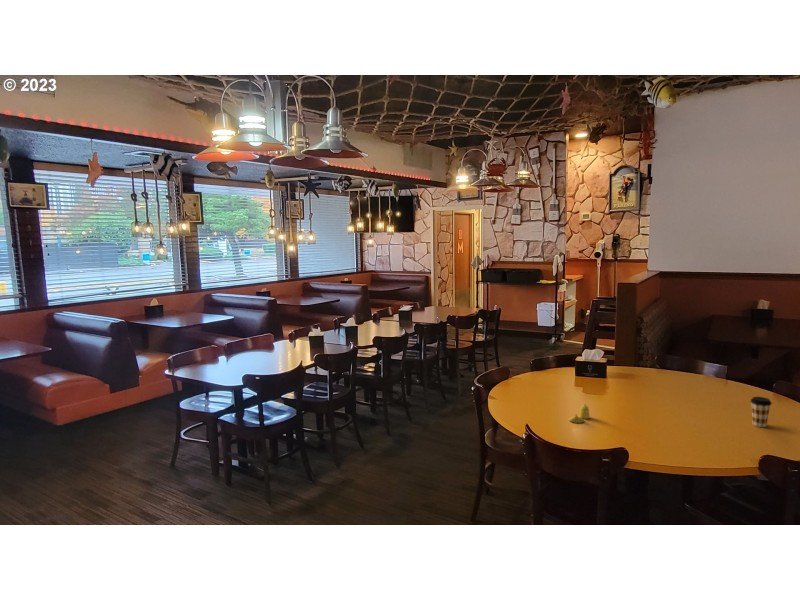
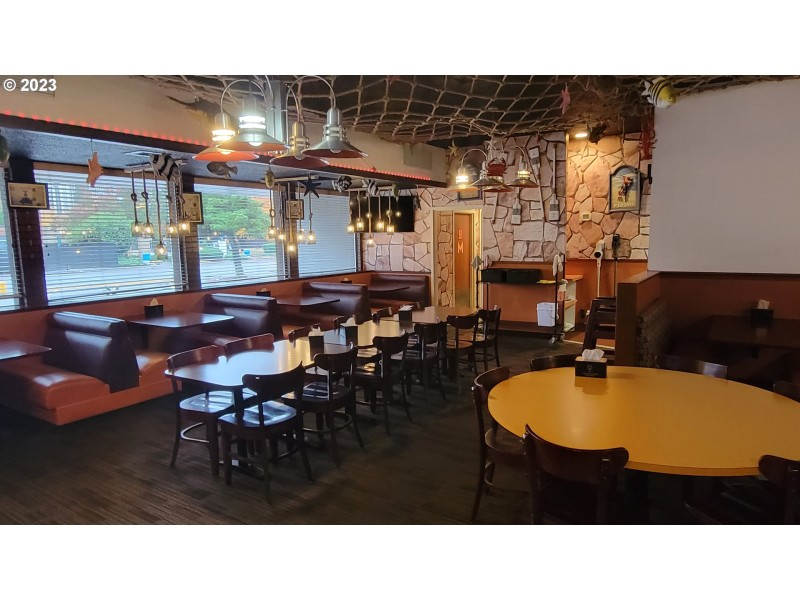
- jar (580, 412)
- coffee cup (760, 412)
